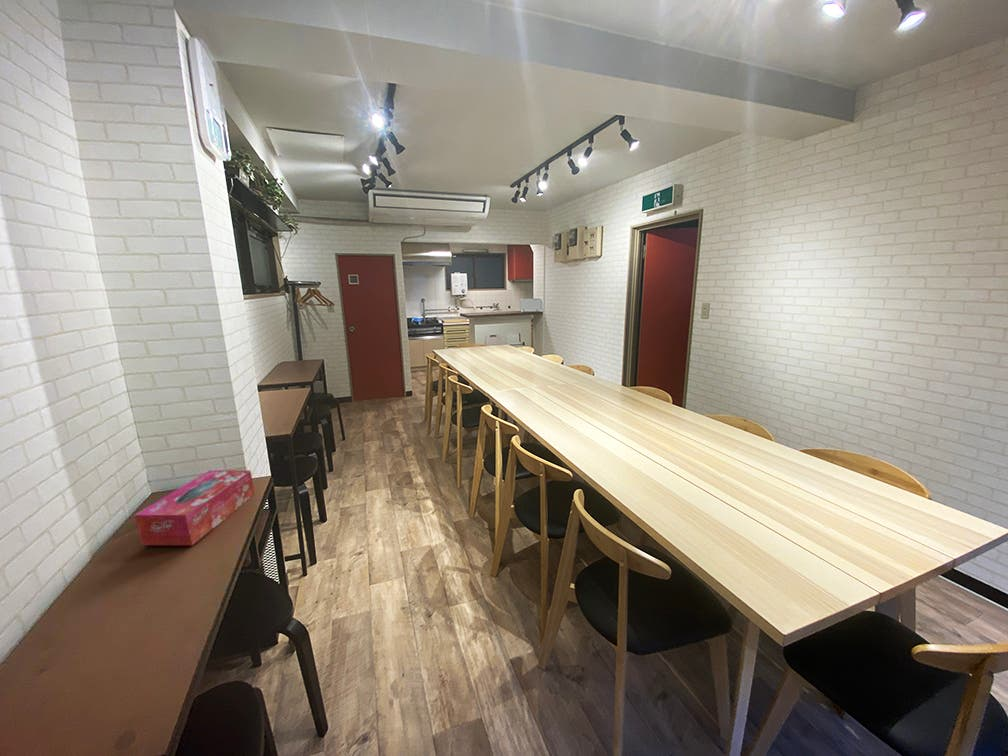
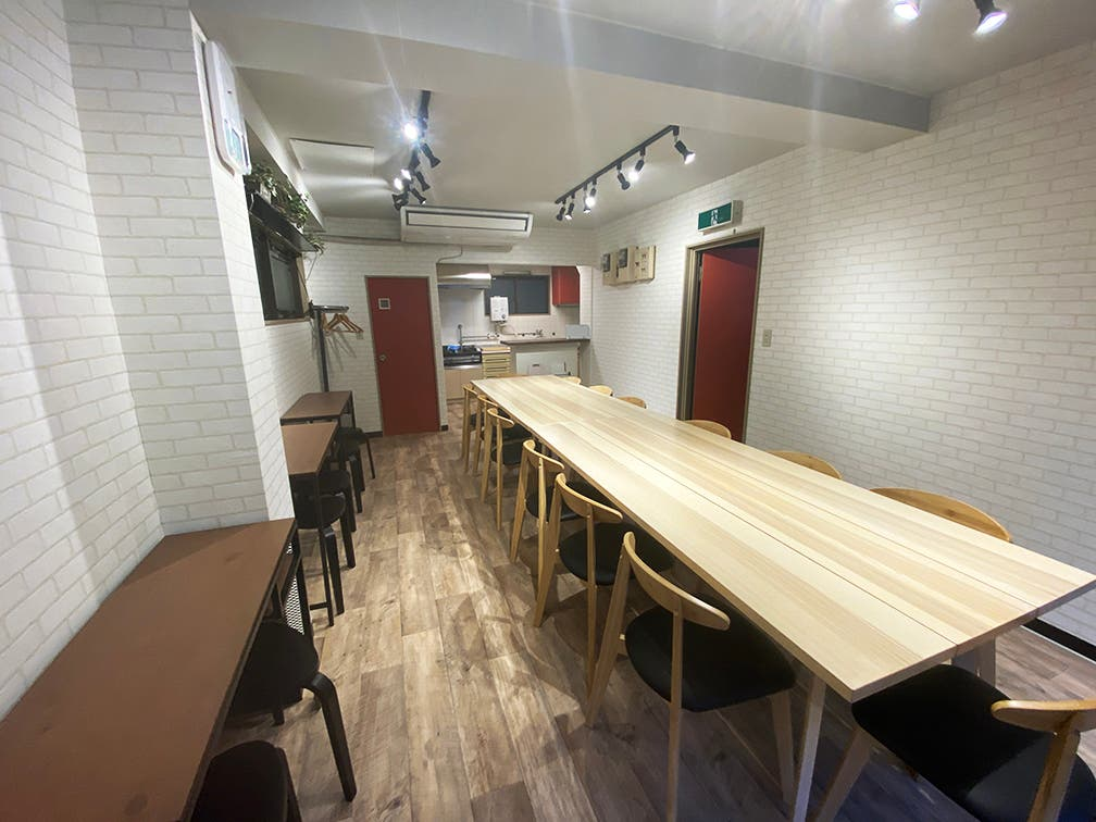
- tissue box (201, 504)
